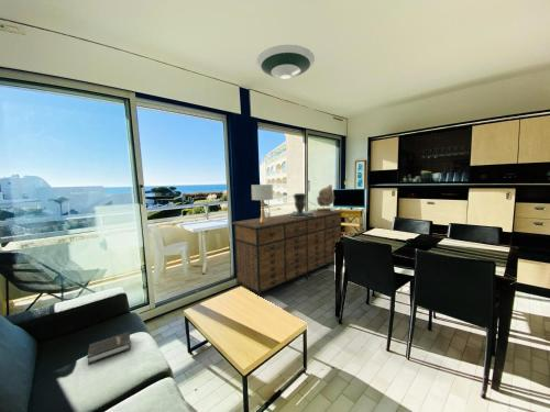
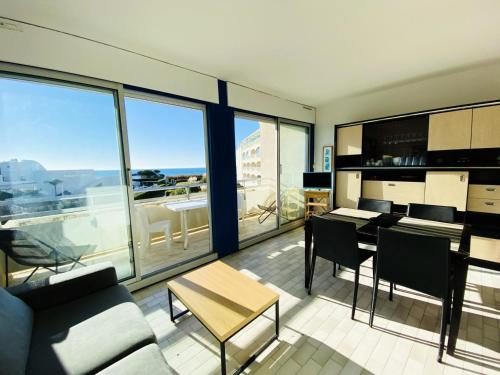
- decorative urn (300, 204)
- sideboard (295, 245)
- hardback book (110, 346)
- lamp (262, 203)
- sculpture bust (326, 198)
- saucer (285, 69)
